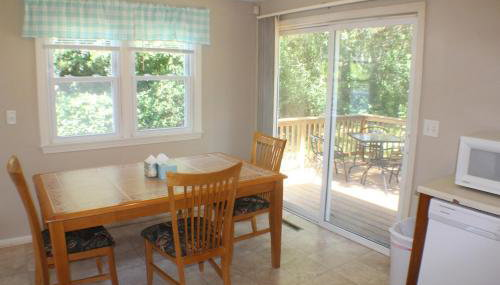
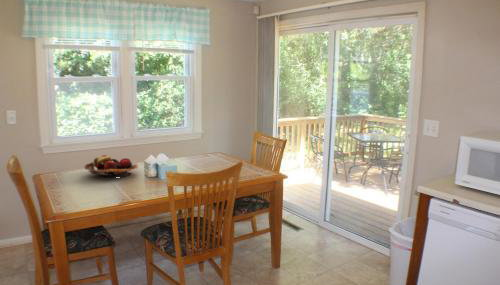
+ fruit basket (110, 165)
